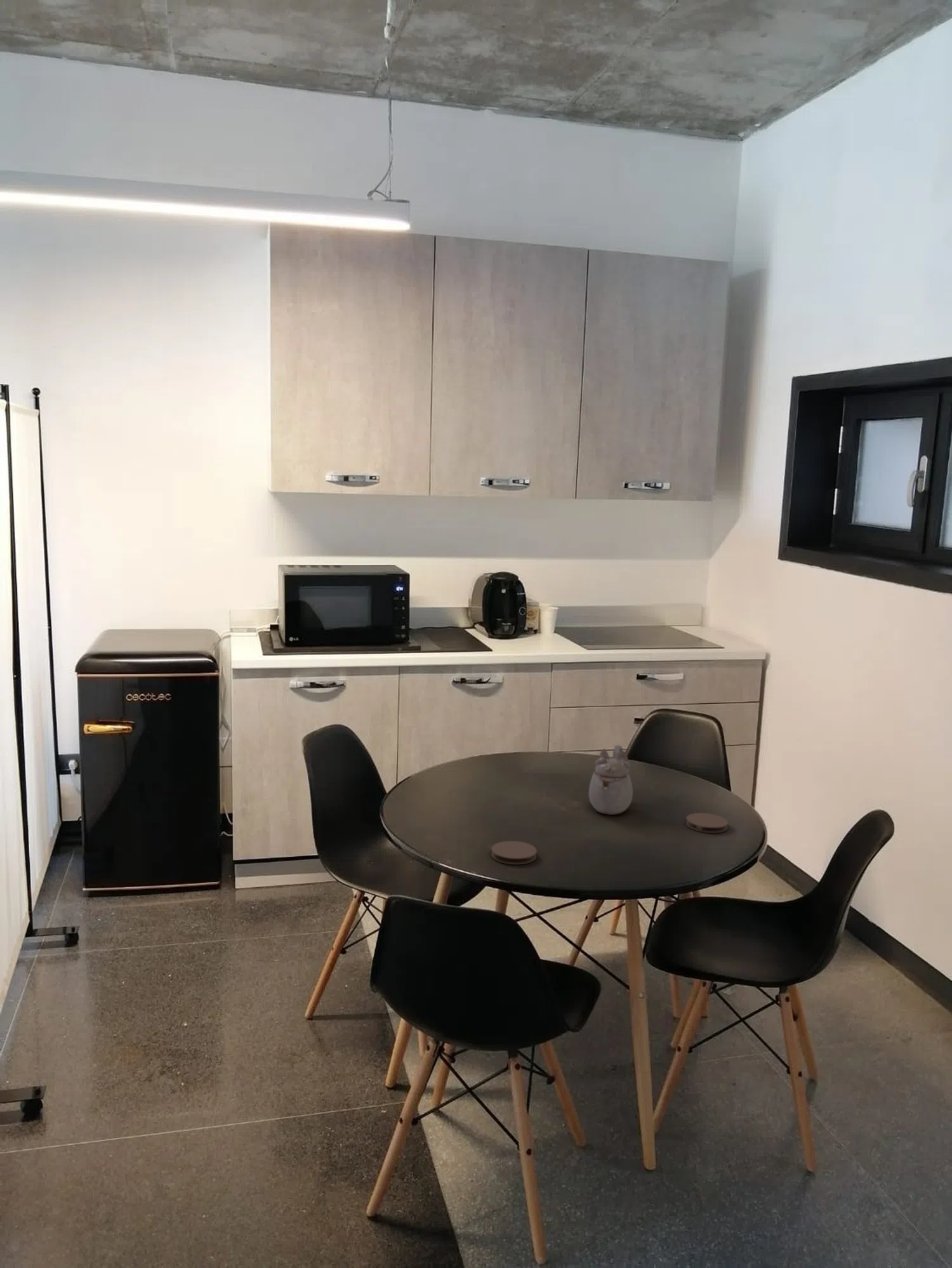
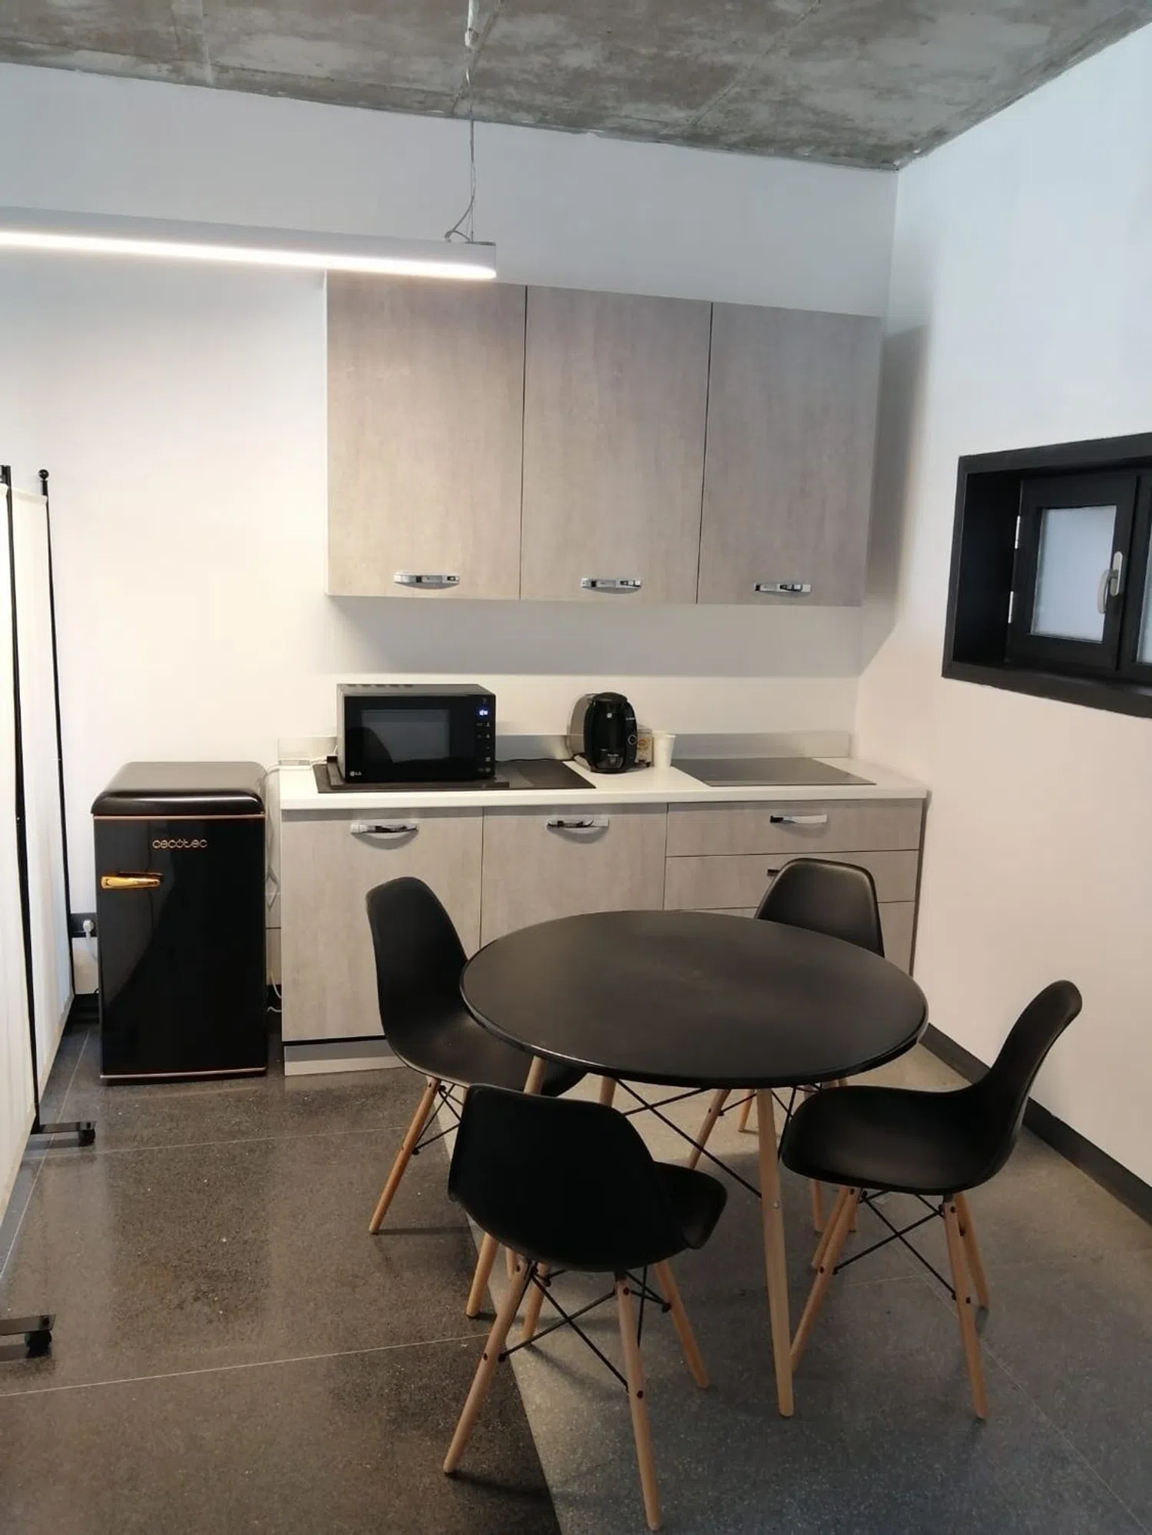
- teapot (612, 779)
- coaster (706, 822)
- coaster (513, 852)
